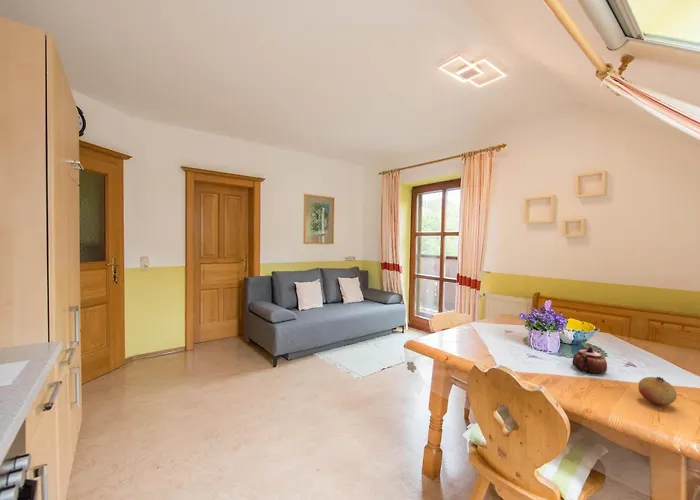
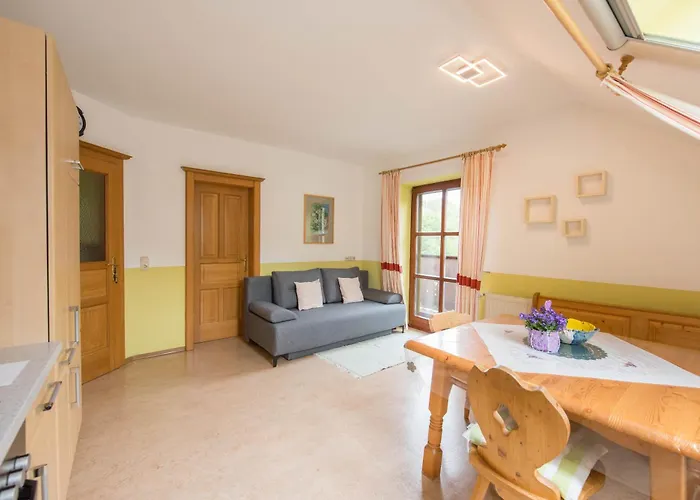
- fruit (657, 389)
- teapot (588, 358)
